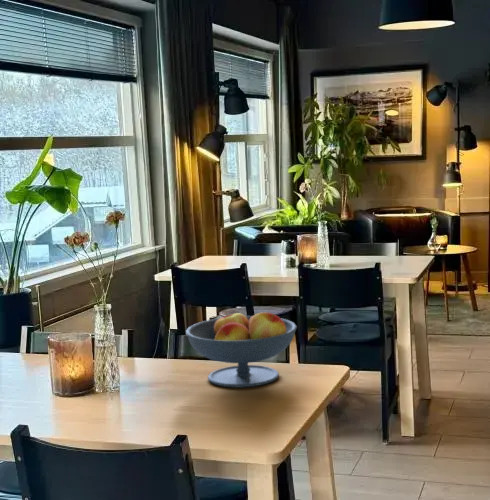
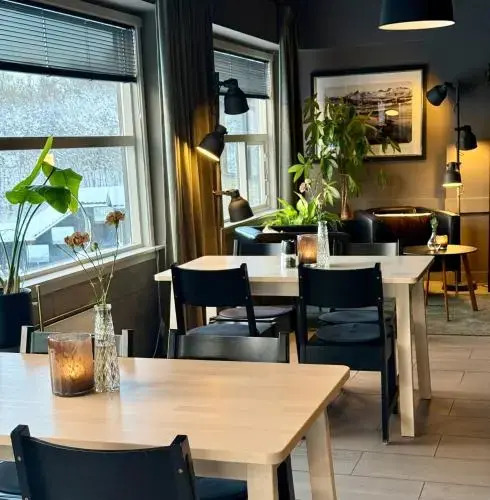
- fruit bowl (241, 343)
